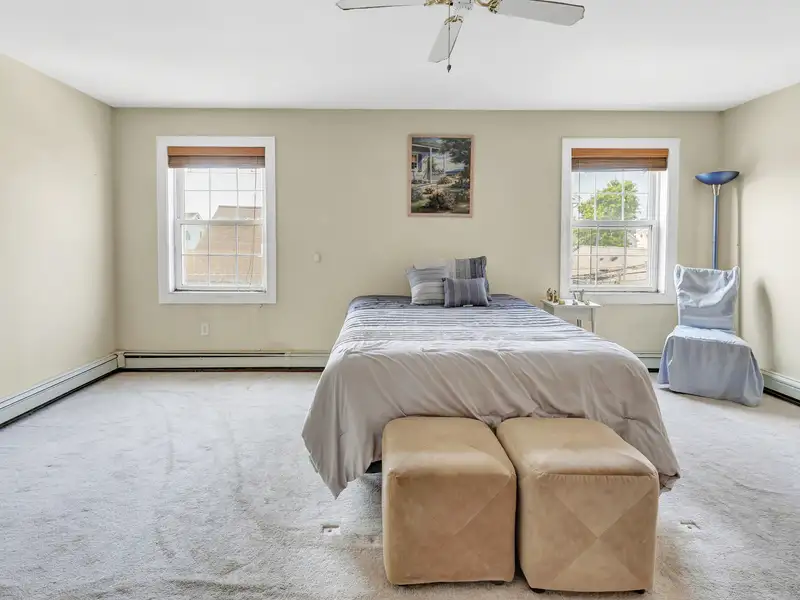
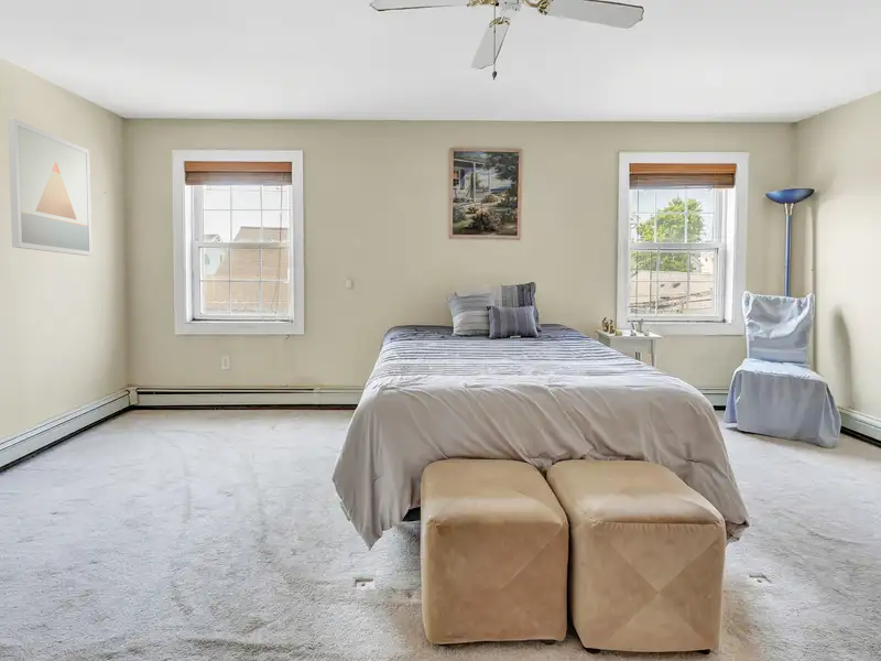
+ wall art (54, 194)
